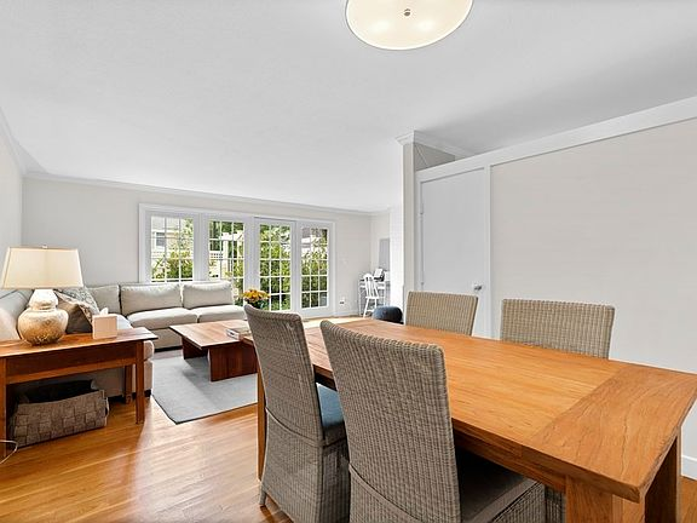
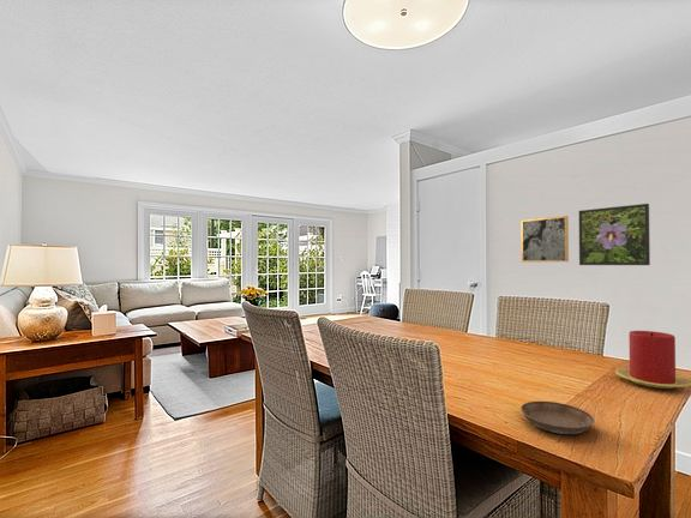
+ wall art (543, 240)
+ saucer (555, 417)
+ candle (651, 357)
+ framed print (612, 236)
